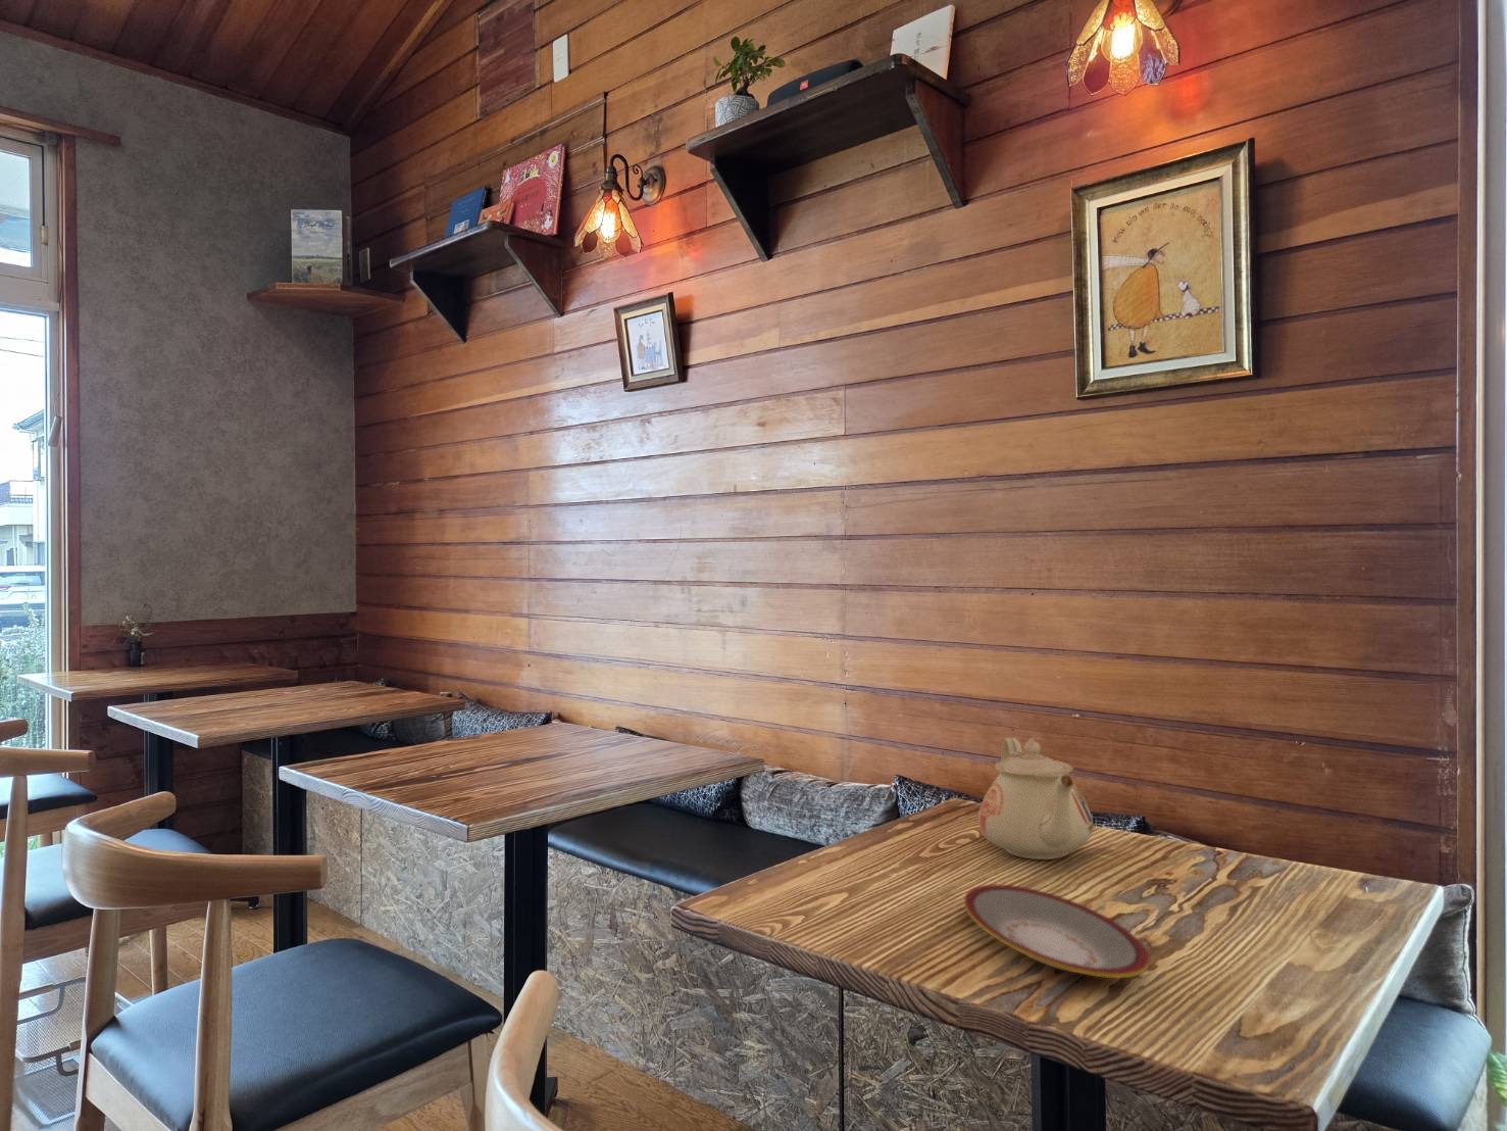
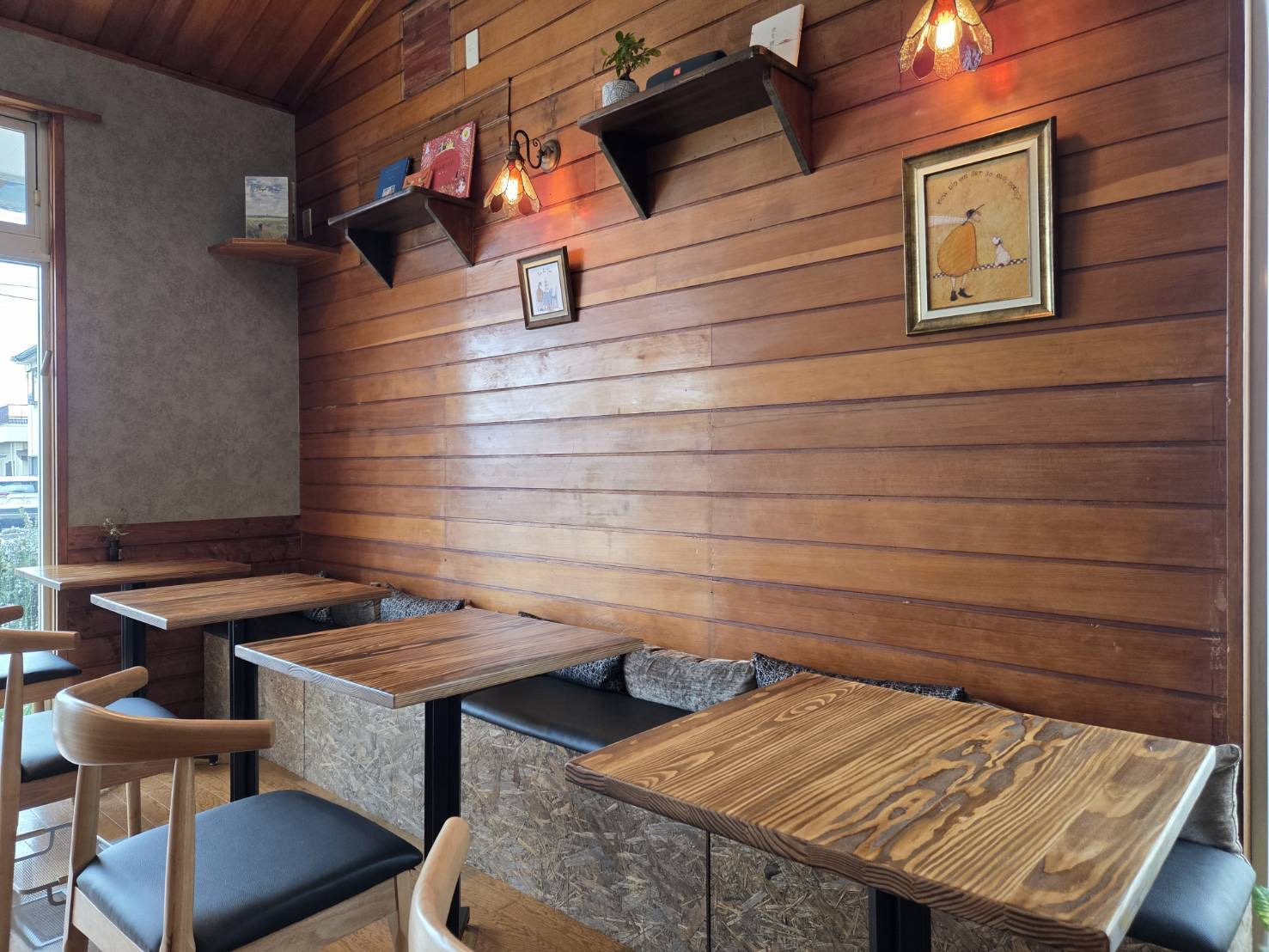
- plate (1049, 934)
- teapot (1034, 794)
